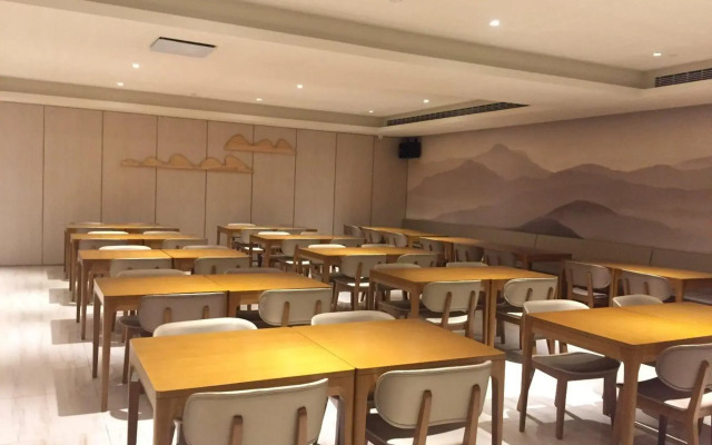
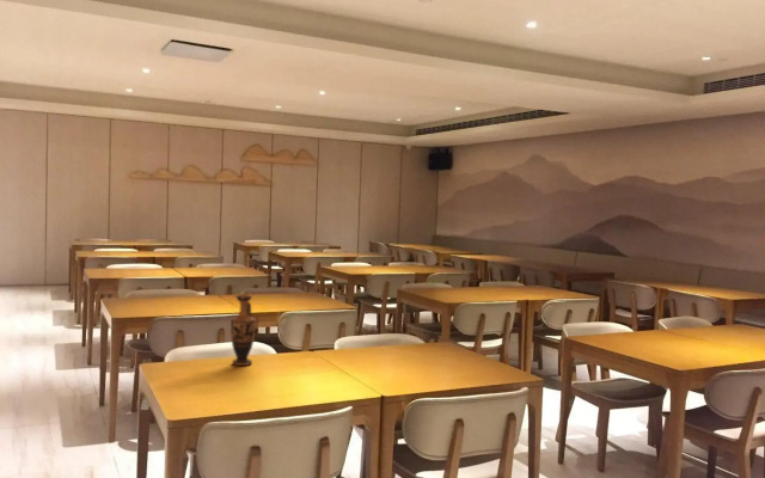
+ vase (243, 329)
